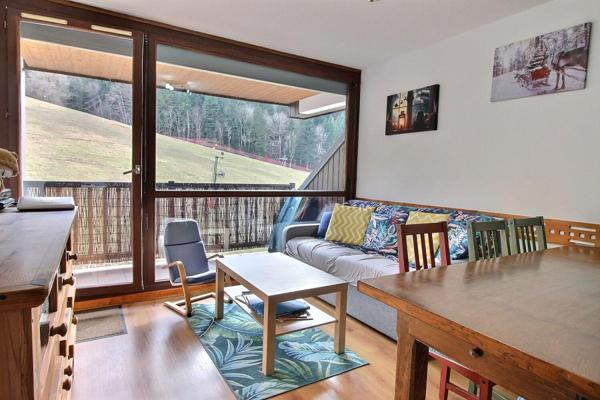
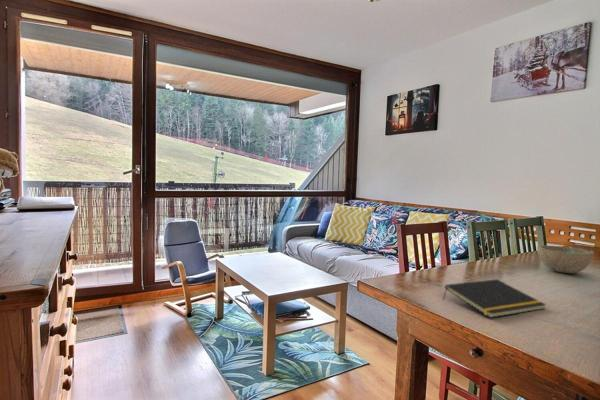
+ bowl (563, 260)
+ notepad (493, 296)
